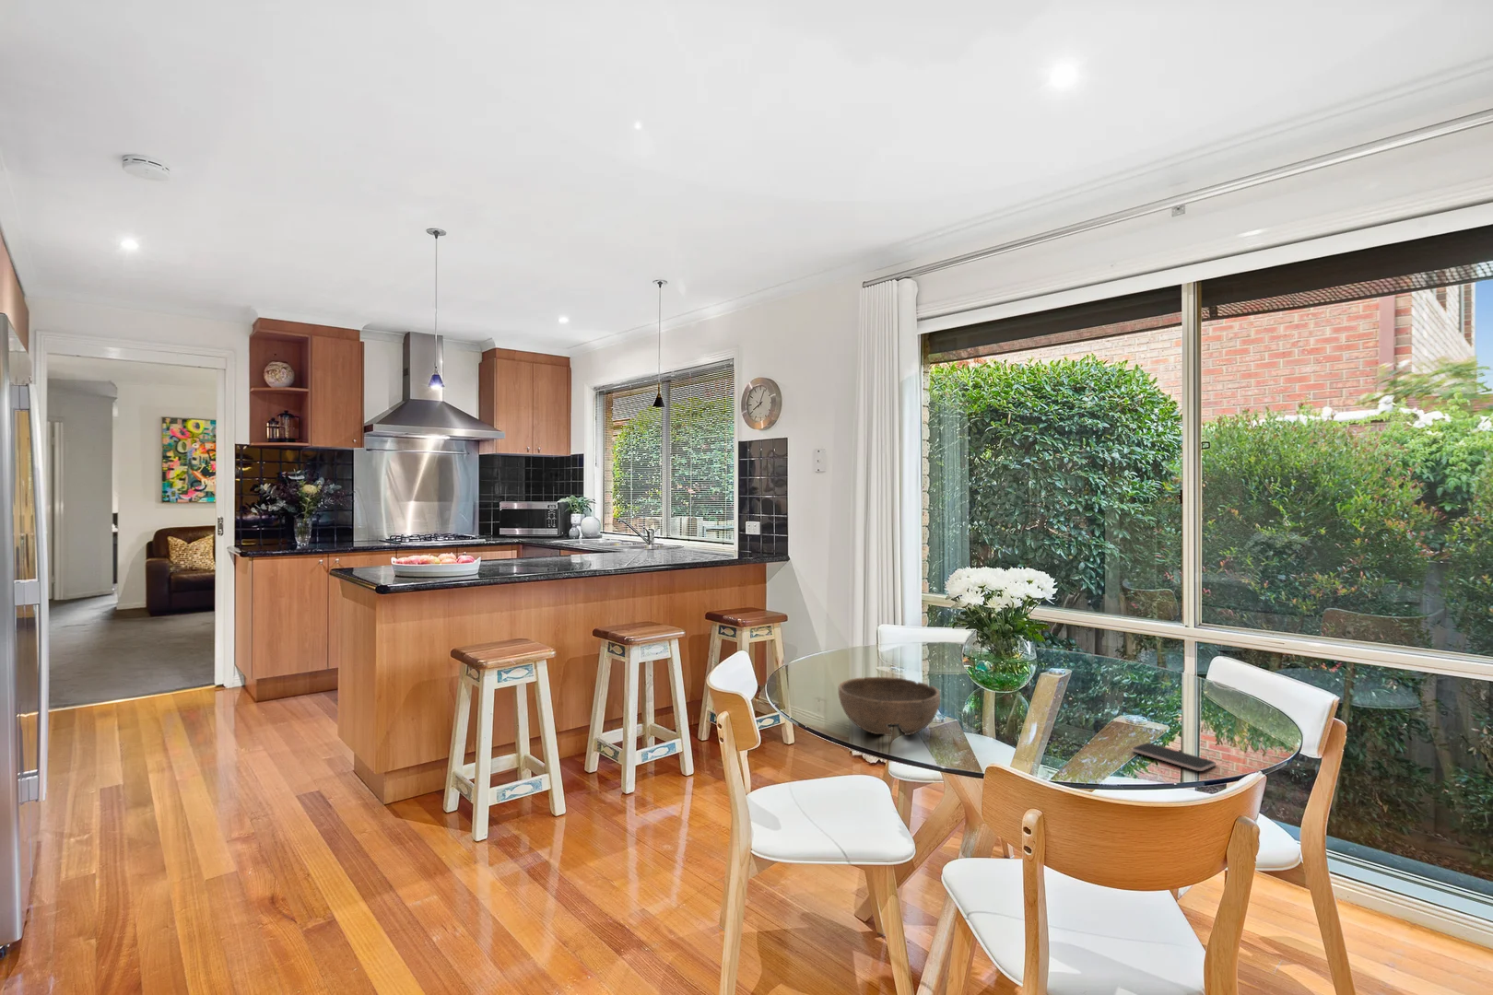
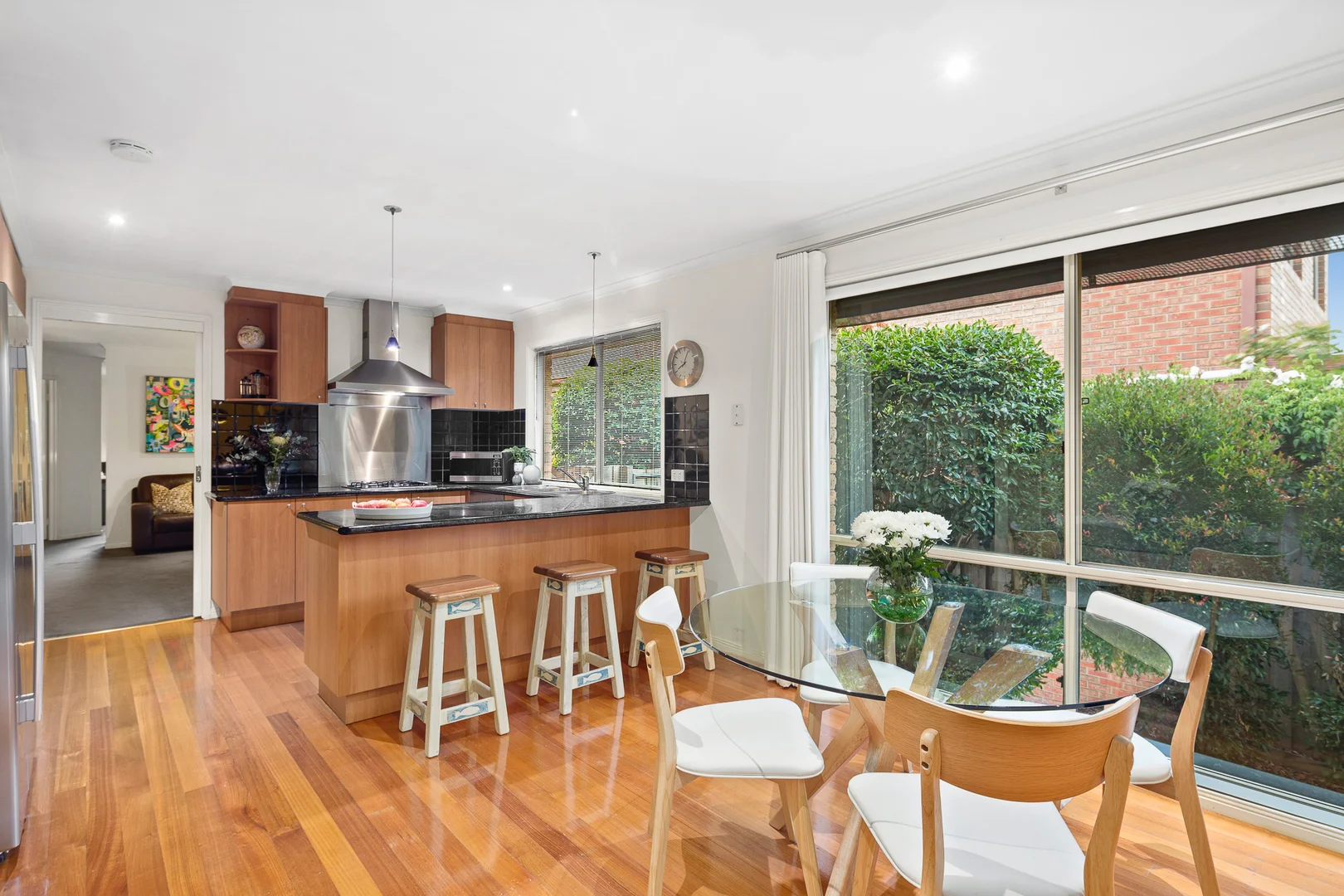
- smartphone (1172, 755)
- bowl (889, 710)
